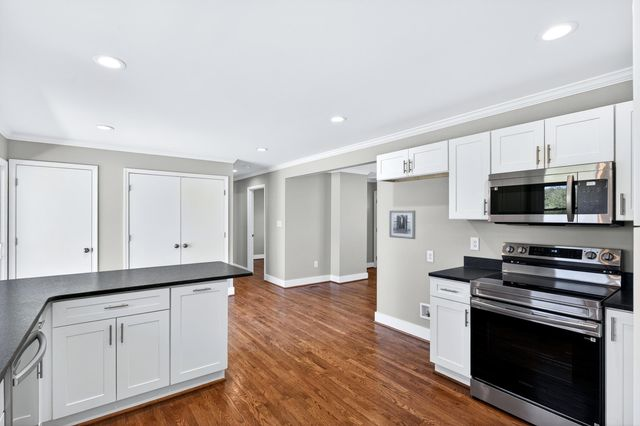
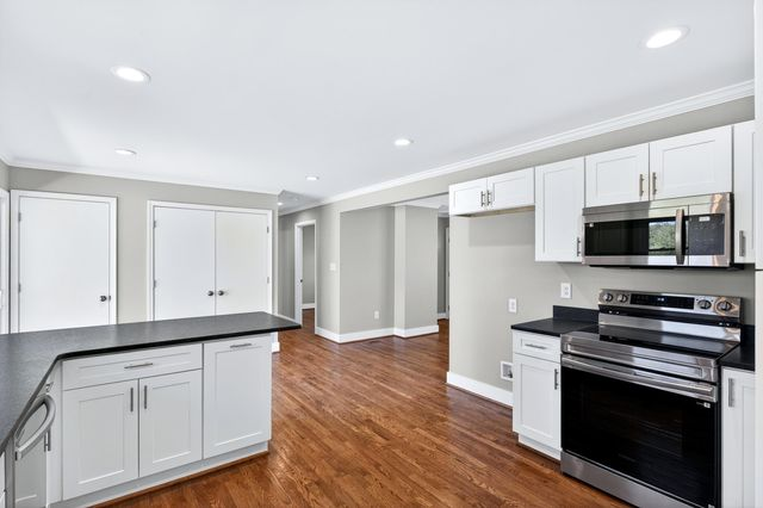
- wall art (401, 224)
